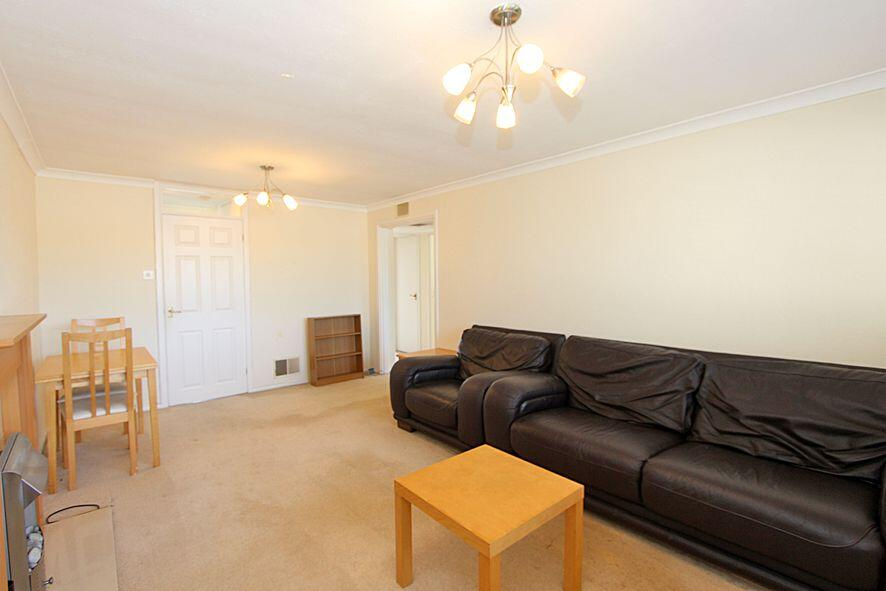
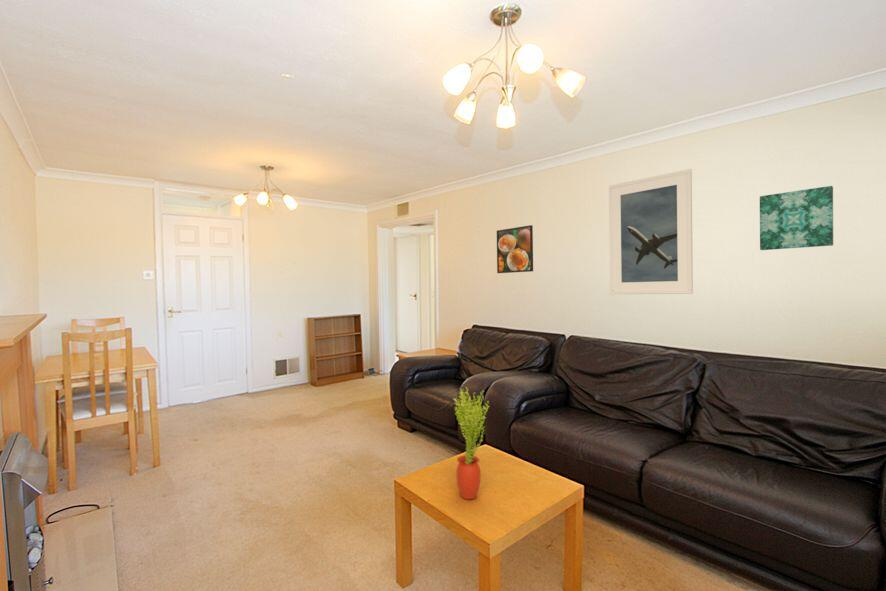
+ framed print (514, 250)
+ potted plant (472, 443)
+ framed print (648, 236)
+ wall art (794, 219)
